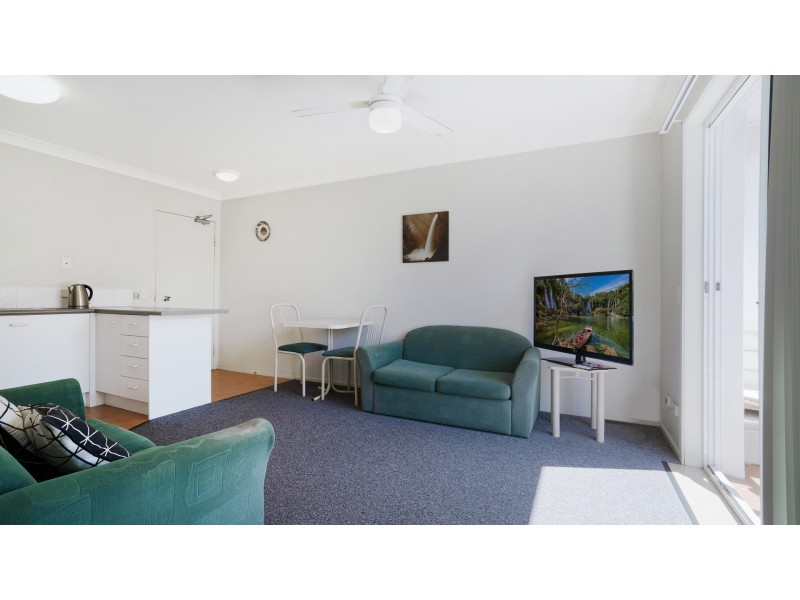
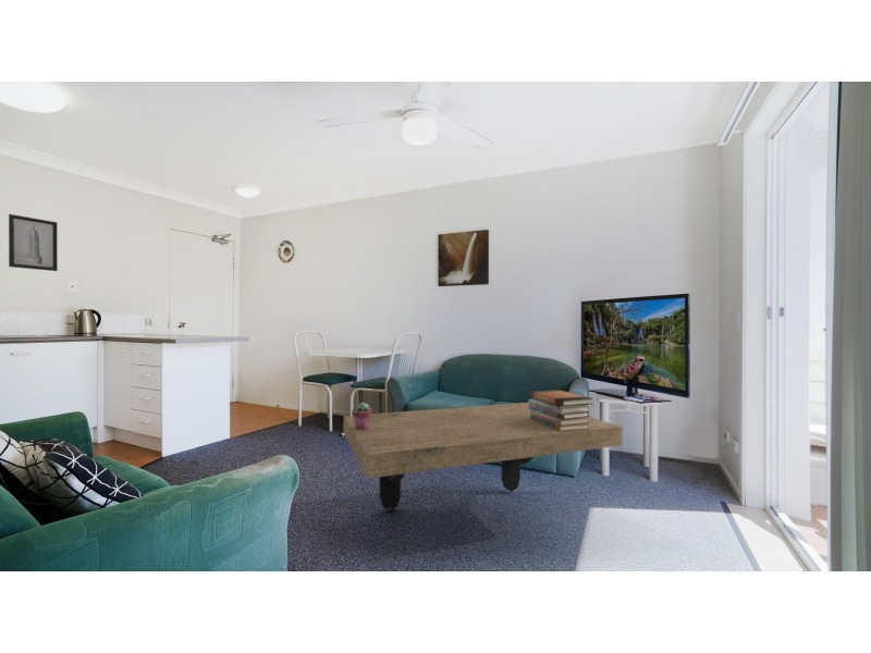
+ book stack (559, 408)
+ coffee table (475, 464)
+ potted succulent (361, 415)
+ wall art (34, 243)
